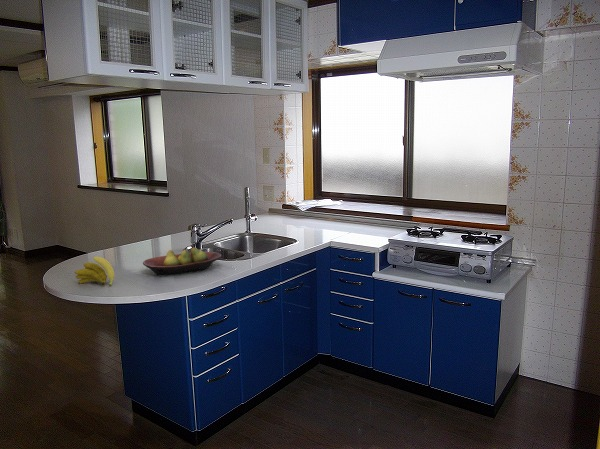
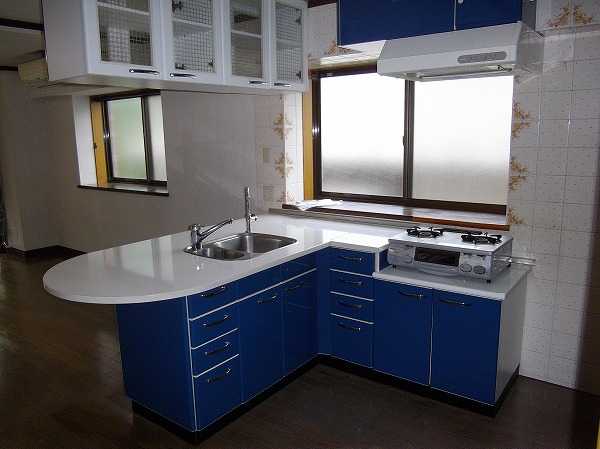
- banana (93, 269)
- fruit bowl (182, 259)
